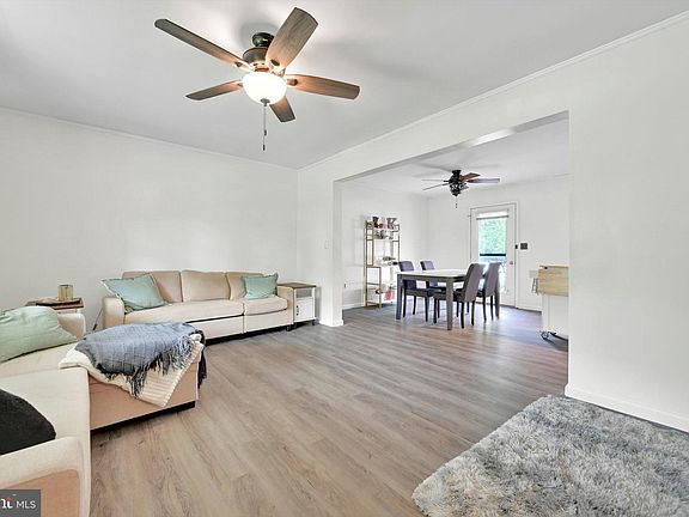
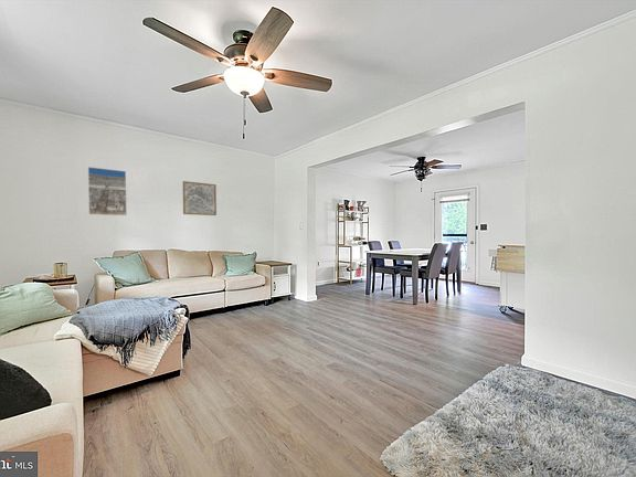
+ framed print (107, 192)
+ wall art (200, 199)
